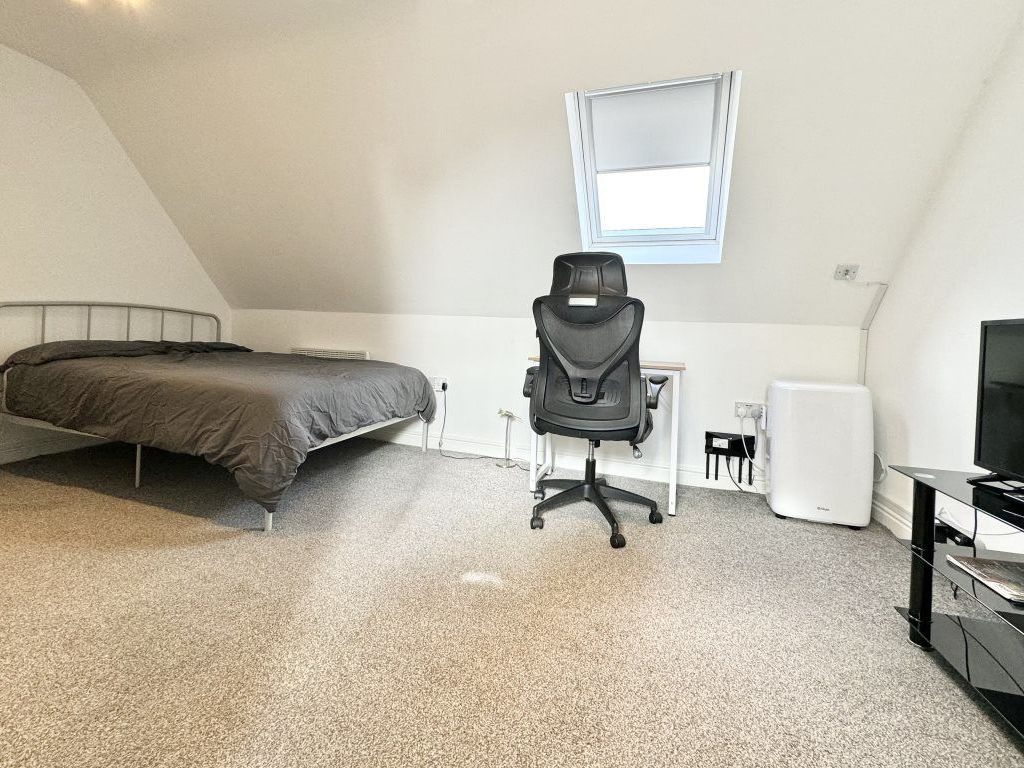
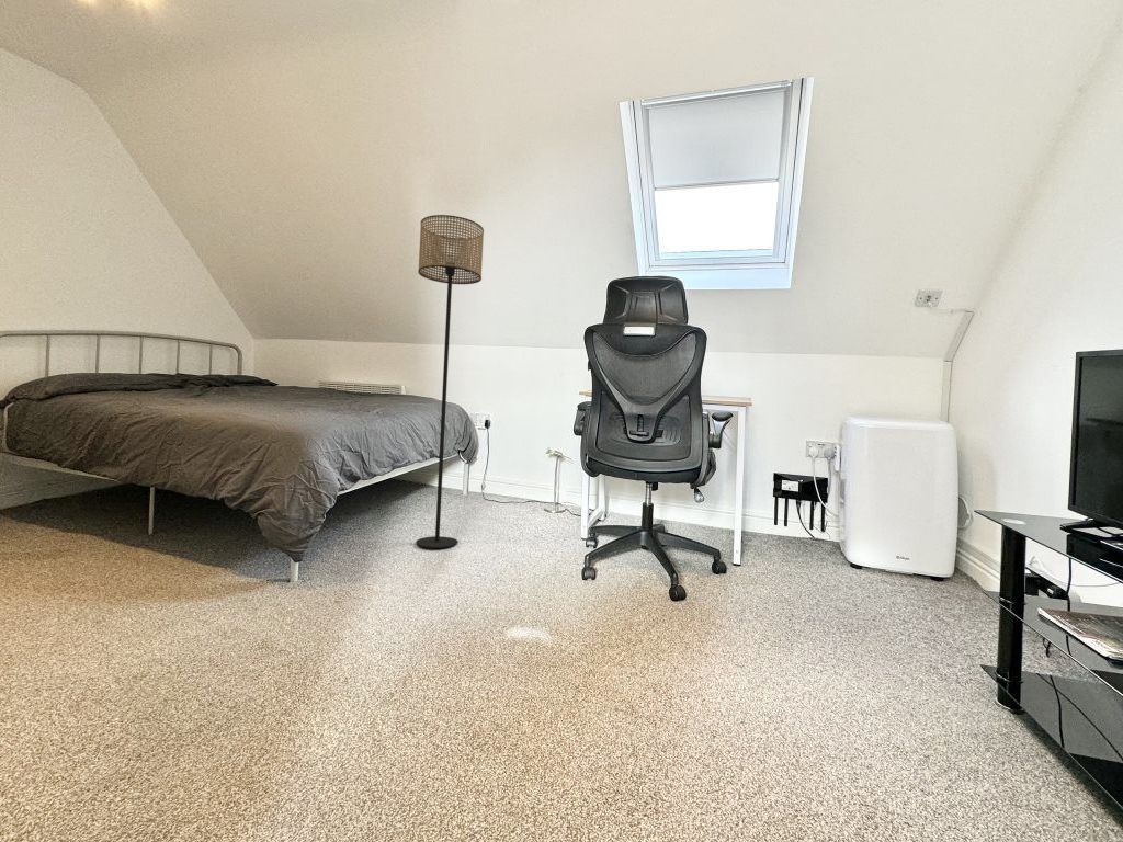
+ floor lamp (444, 385)
